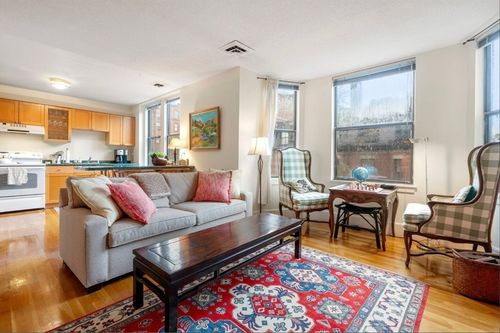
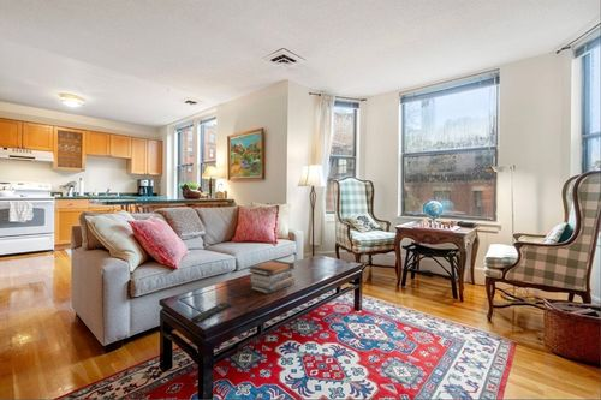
+ book stack (272, 275)
+ remote control (212, 311)
